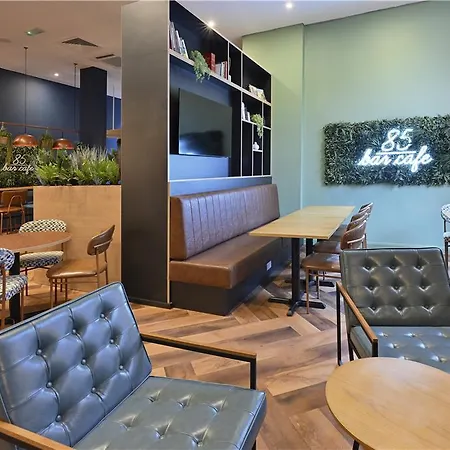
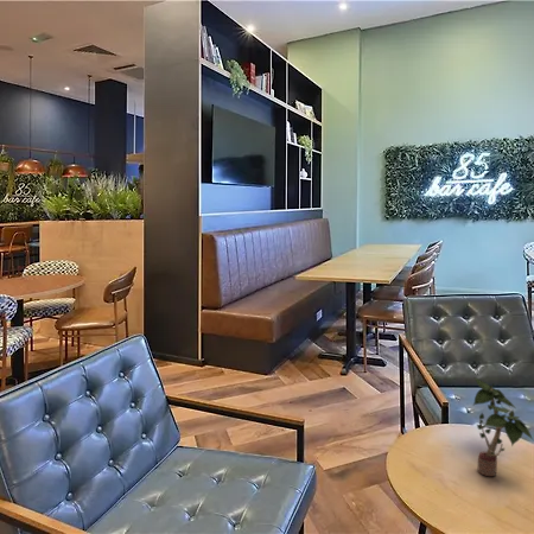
+ potted plant (497, 424)
